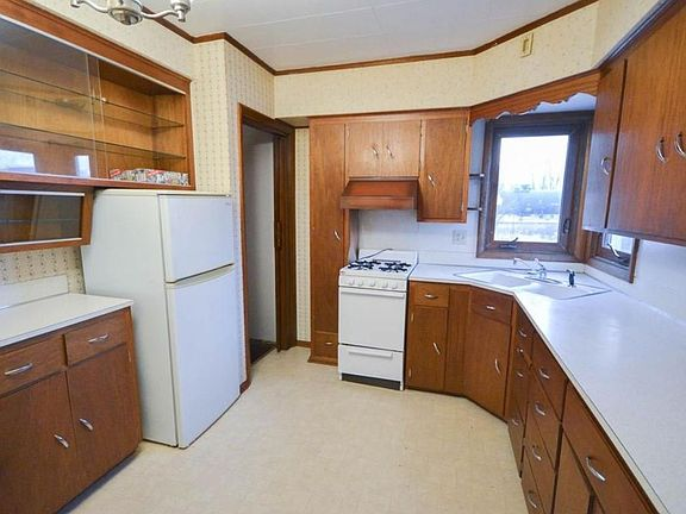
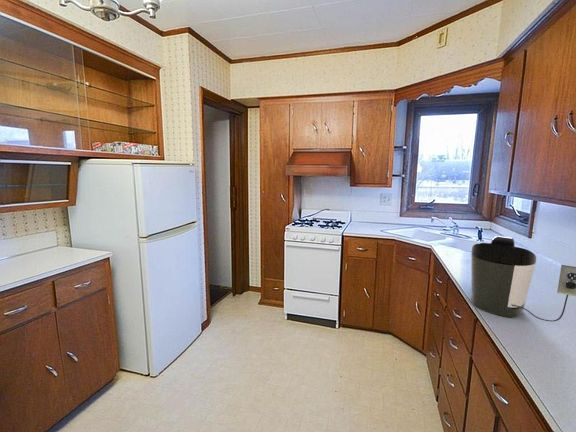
+ coffee maker (518, 276)
